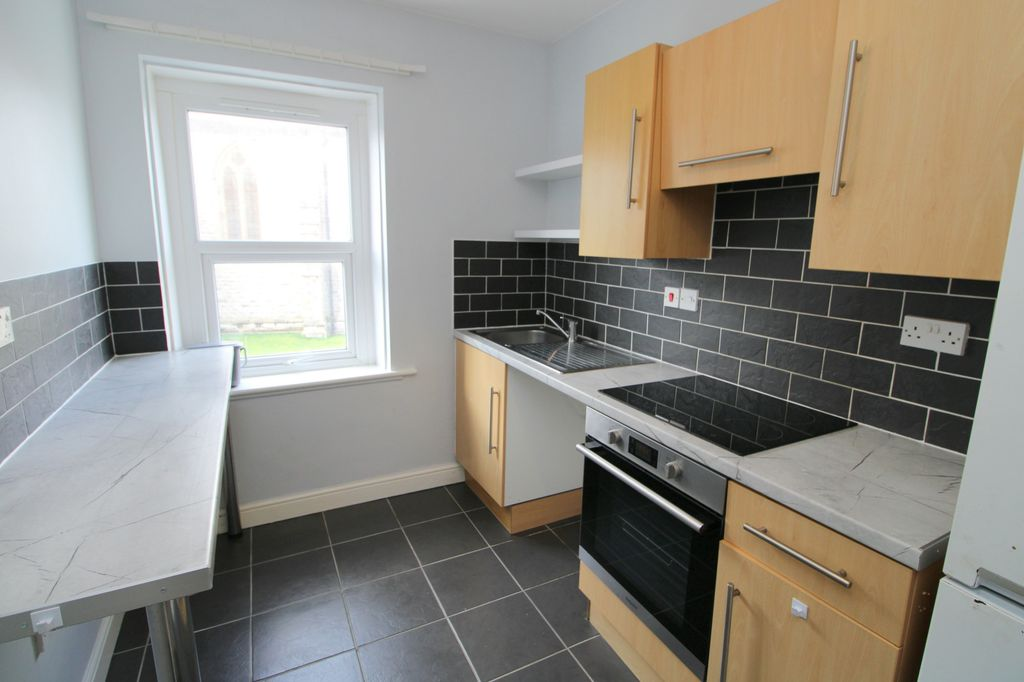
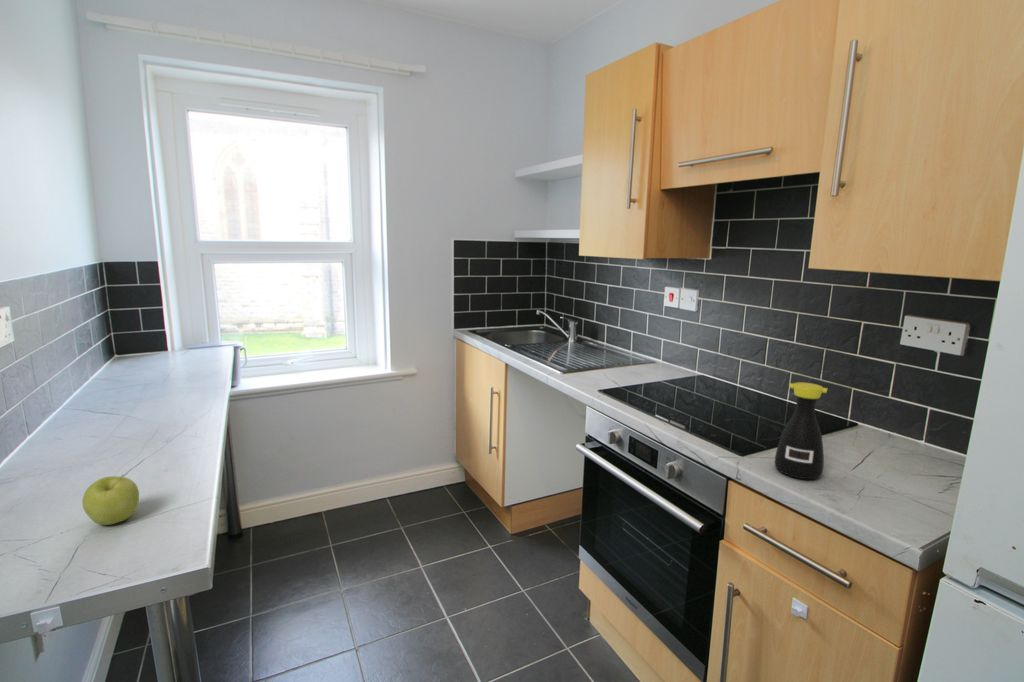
+ bottle (802, 429)
+ apple (111, 500)
